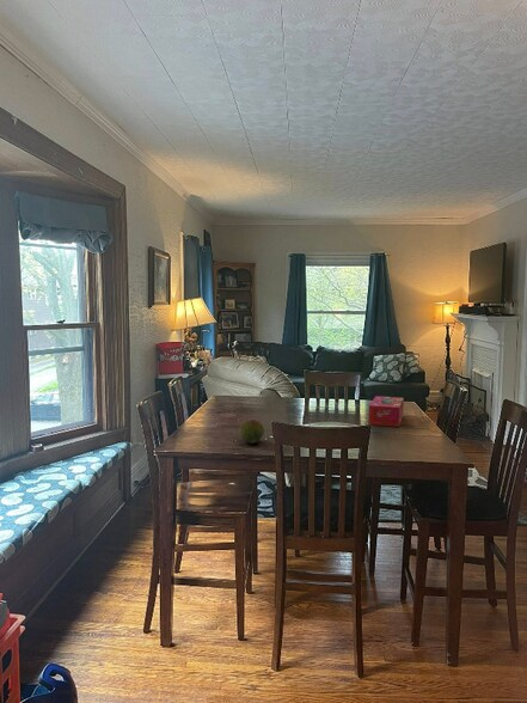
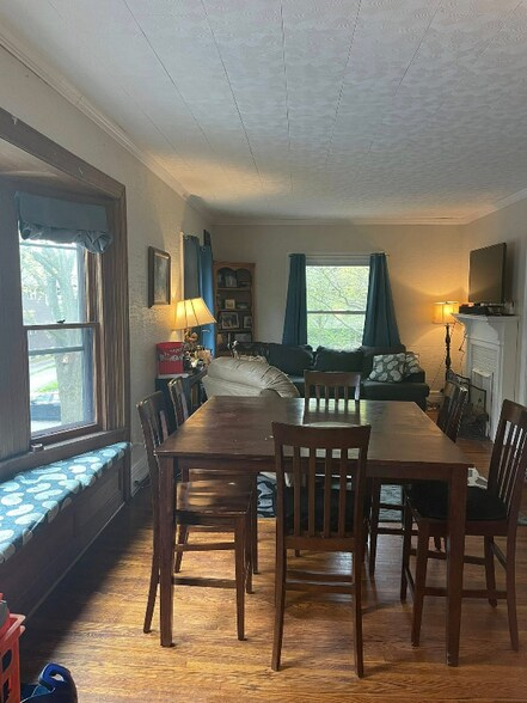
- fruit (252, 430)
- tissue box (386, 410)
